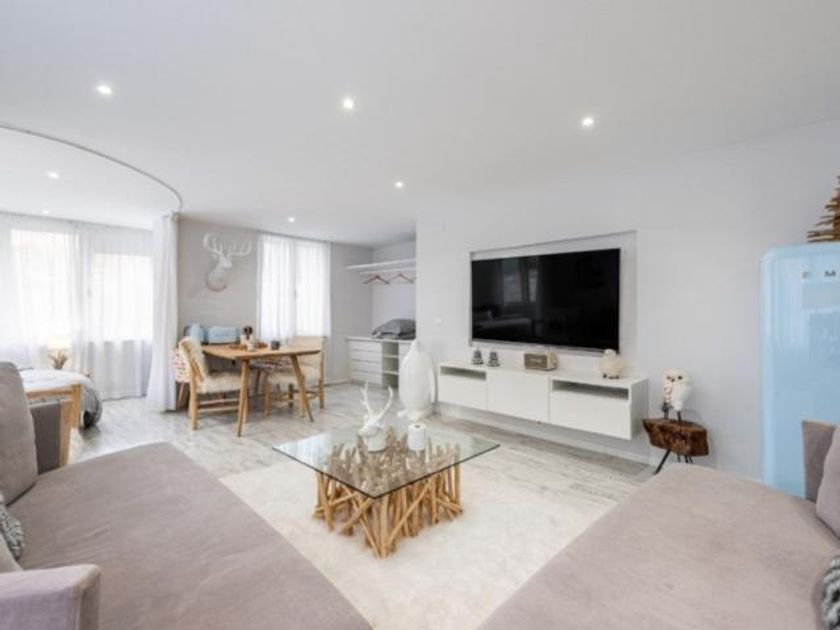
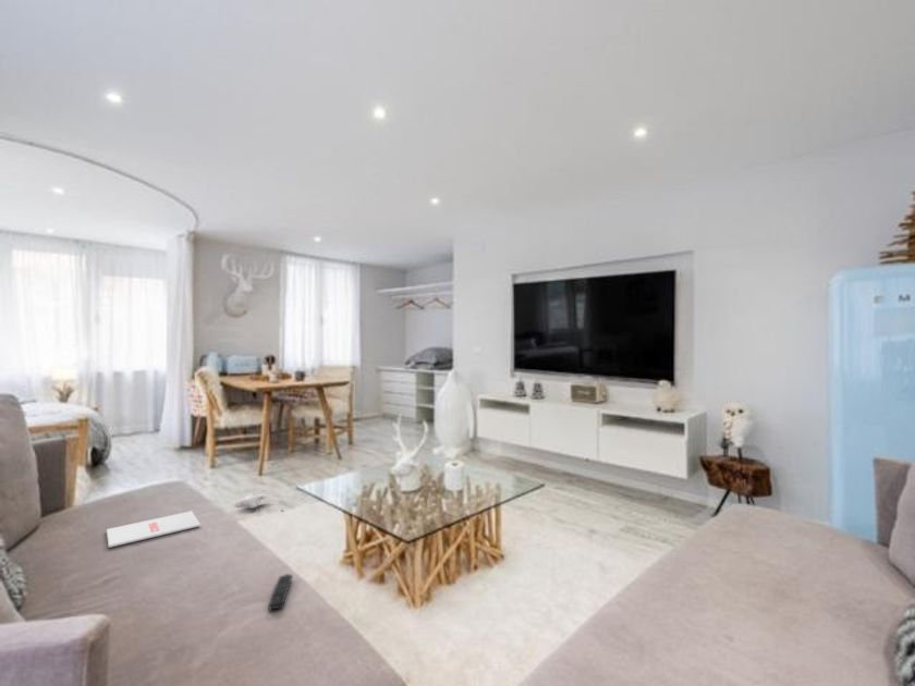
+ remote control (281, 589)
+ magazine (154, 527)
+ plush toy (264, 499)
